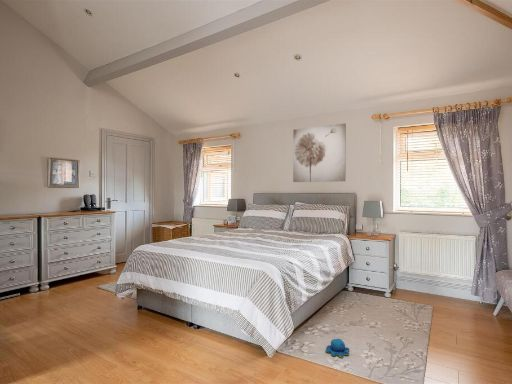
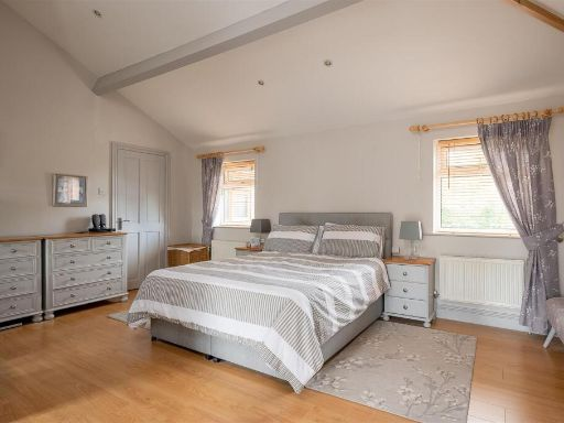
- plush toy (337, 345)
- wall art (318, 154)
